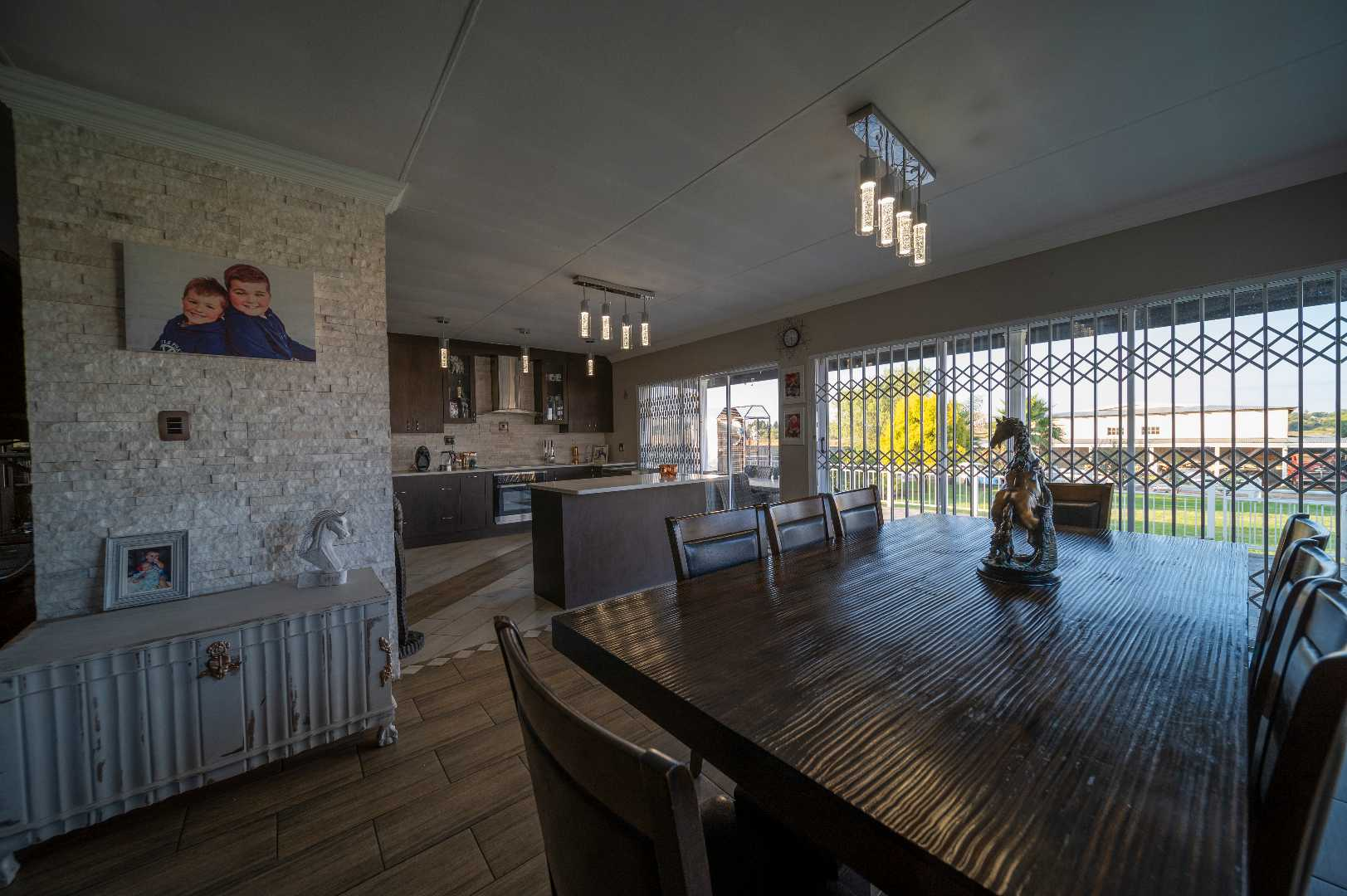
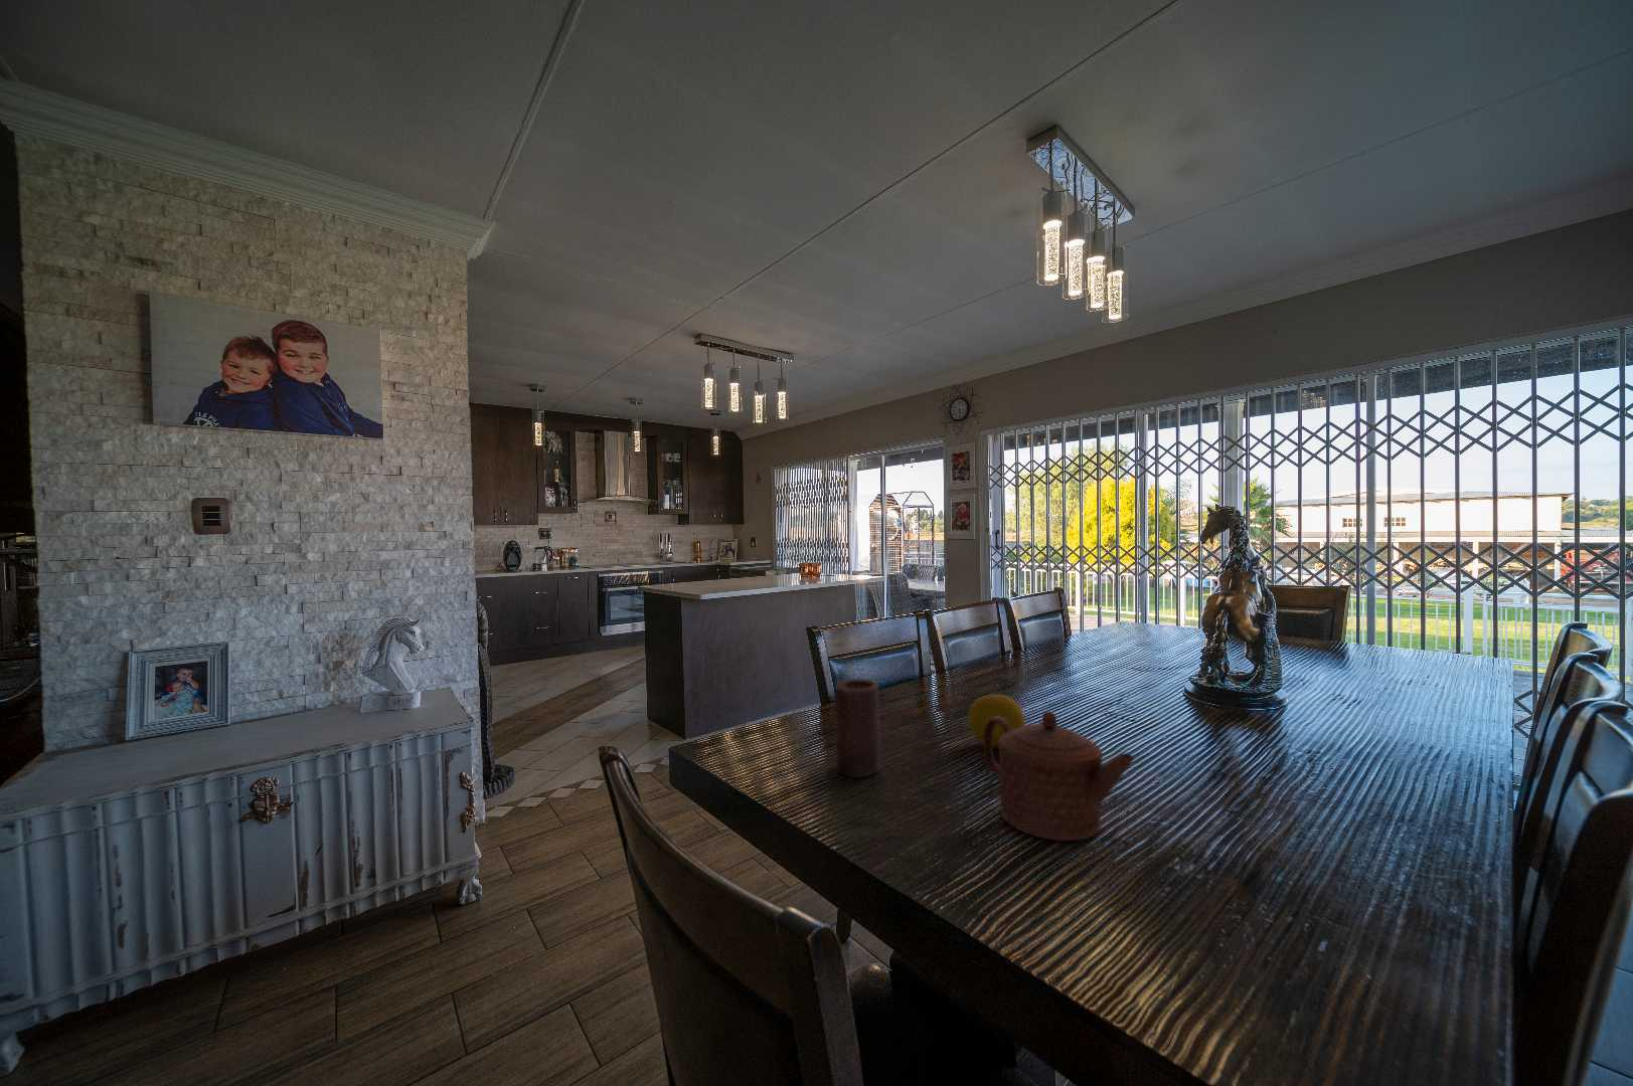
+ teapot (1050, 765)
+ candle (857, 726)
+ fruit (997, 724)
